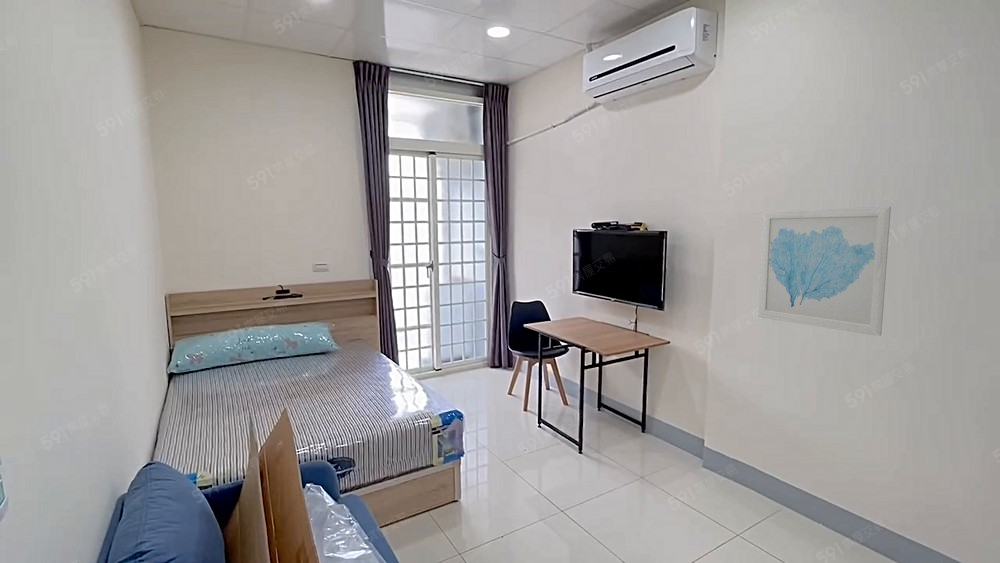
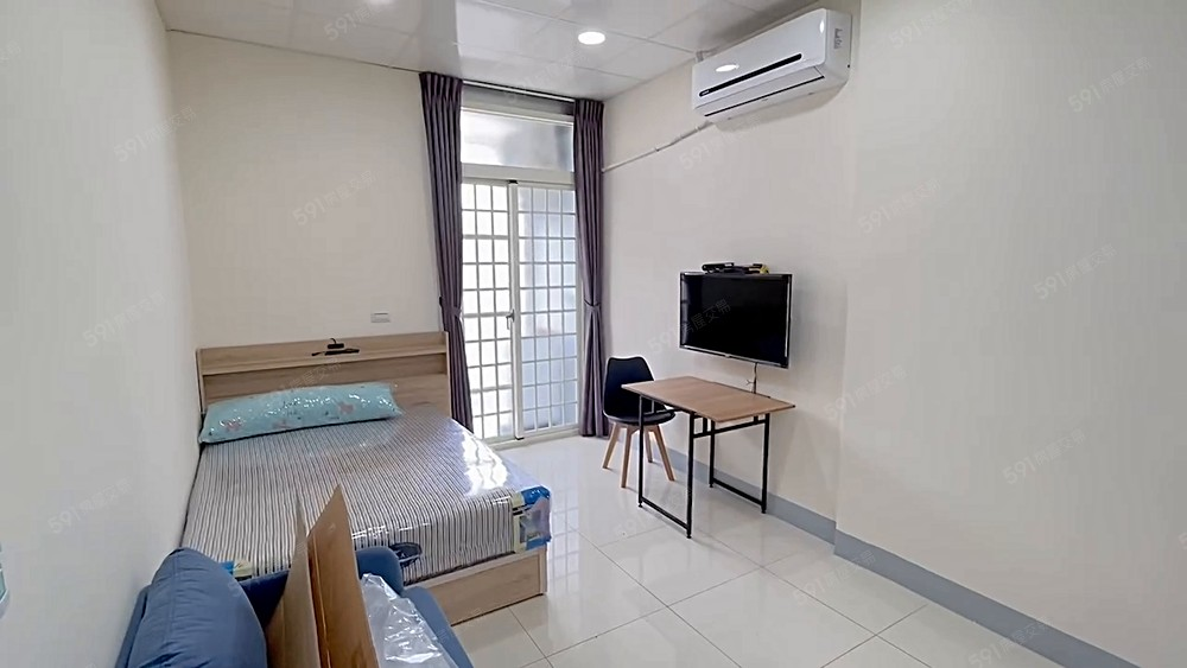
- wall art (816, 268)
